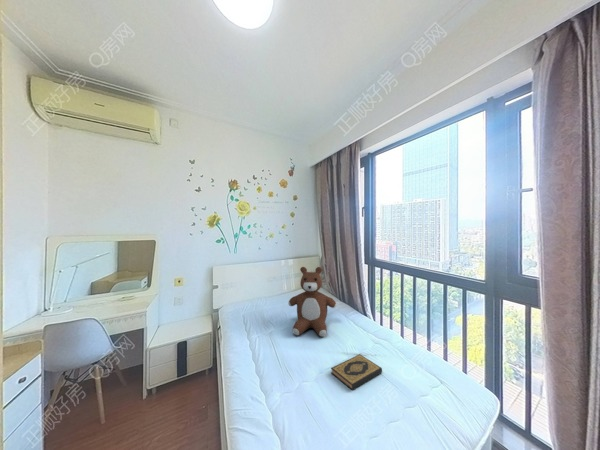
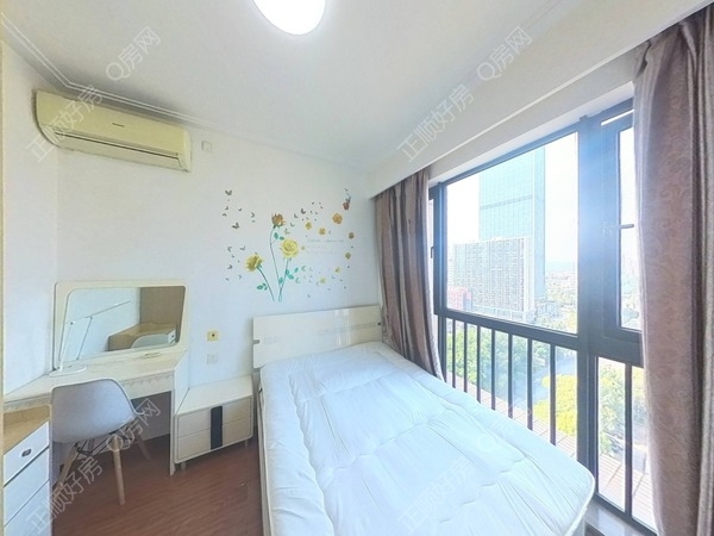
- hardback book (356, 370)
- teddy bear (310, 298)
